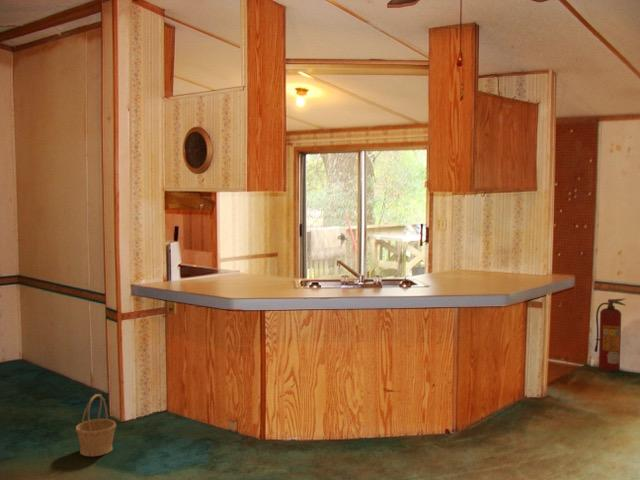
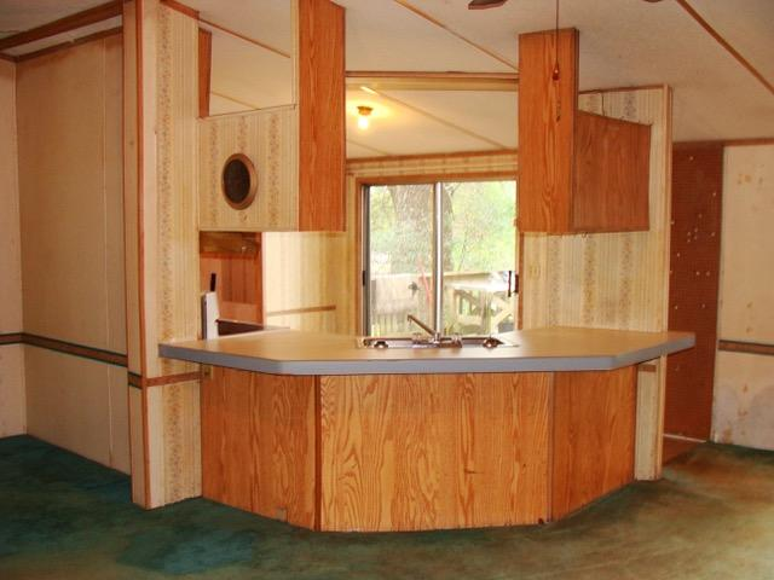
- basket (96, 422)
- fire extinguisher (609, 333)
